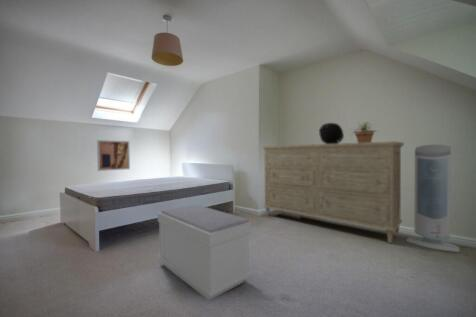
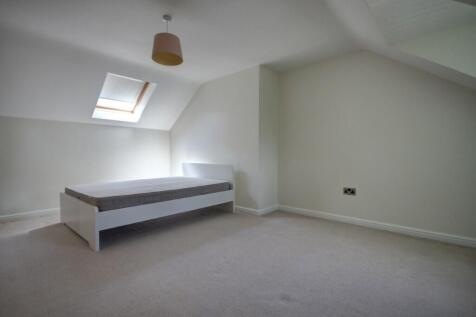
- potted plant (364, 132)
- air purifier (432, 194)
- wall art (114, 155)
- bench (201, 242)
- dresser (324, 184)
- decorative sphere (331, 133)
